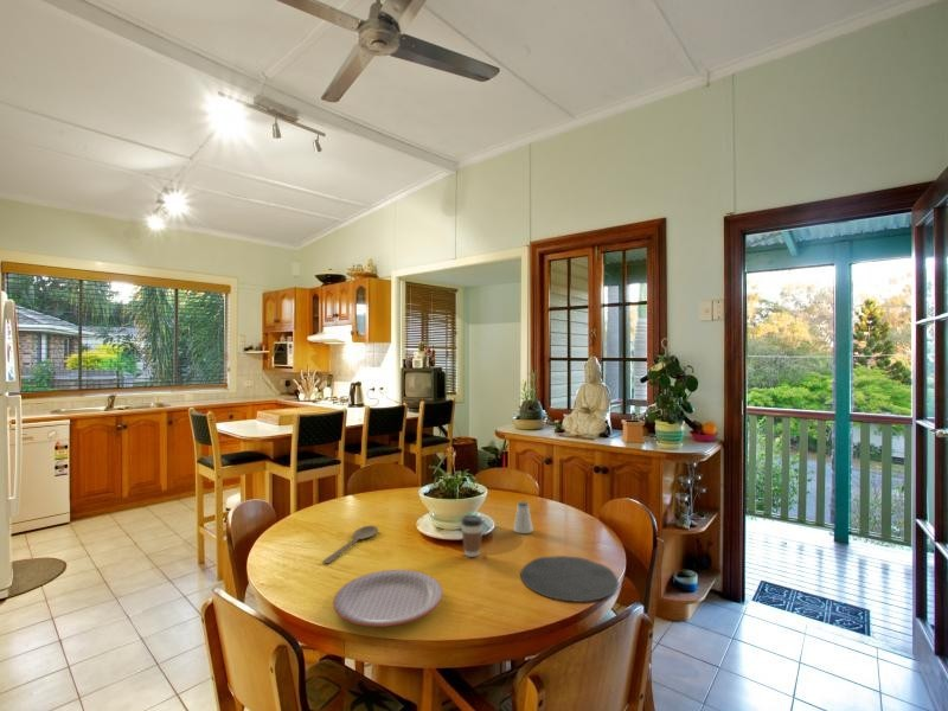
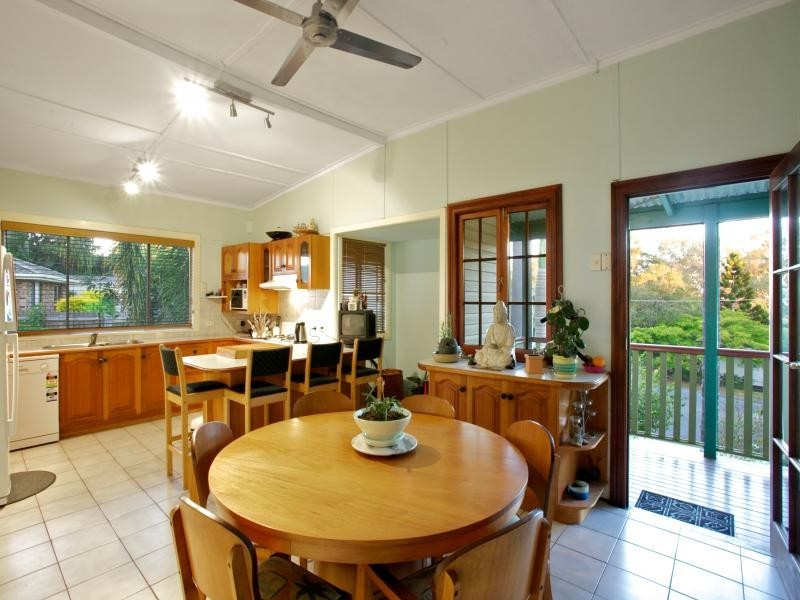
- saltshaker (523, 515)
- wooden spoon (351, 543)
- plate (568, 575)
- coffee cup (472, 536)
- plate (389, 597)
